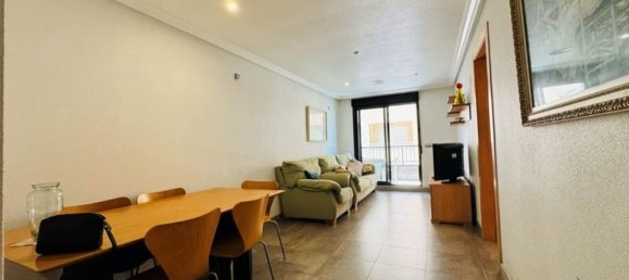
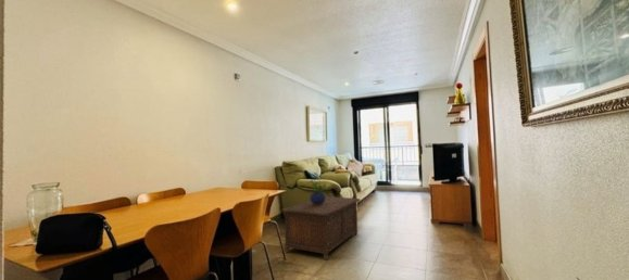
+ cabinet (325, 222)
+ potted plant (317, 191)
